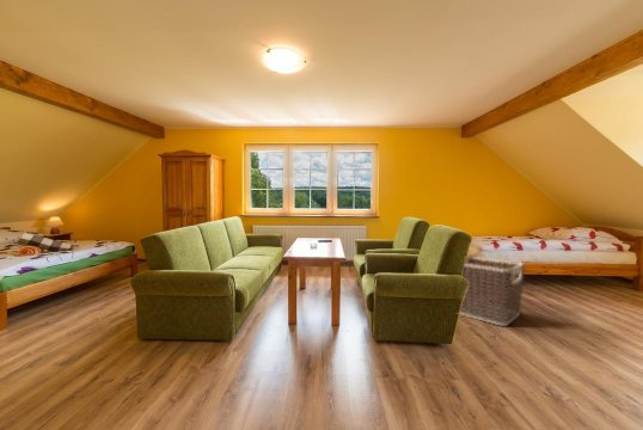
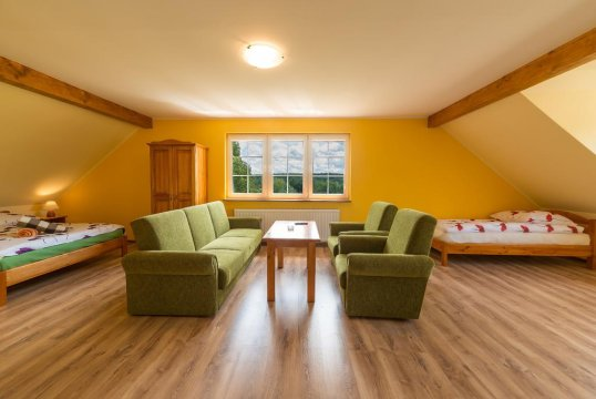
- clothes hamper (486, 287)
